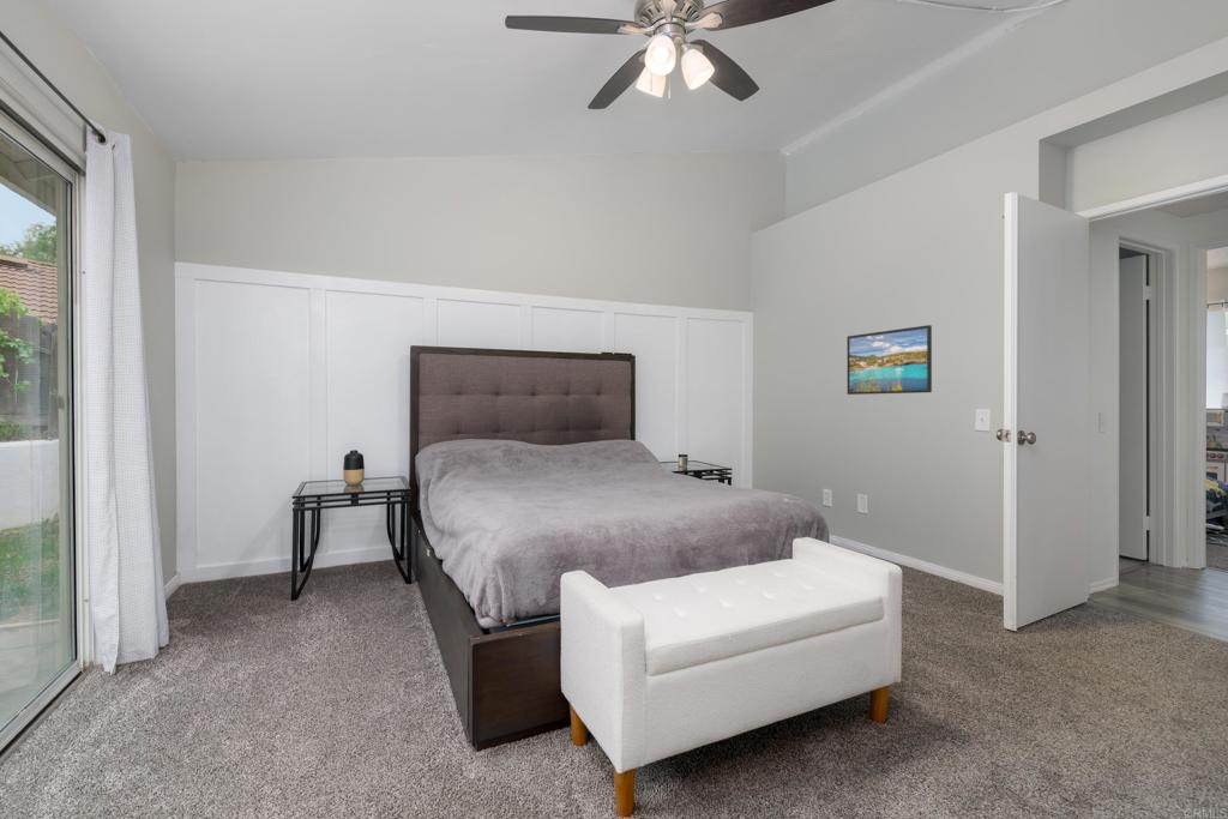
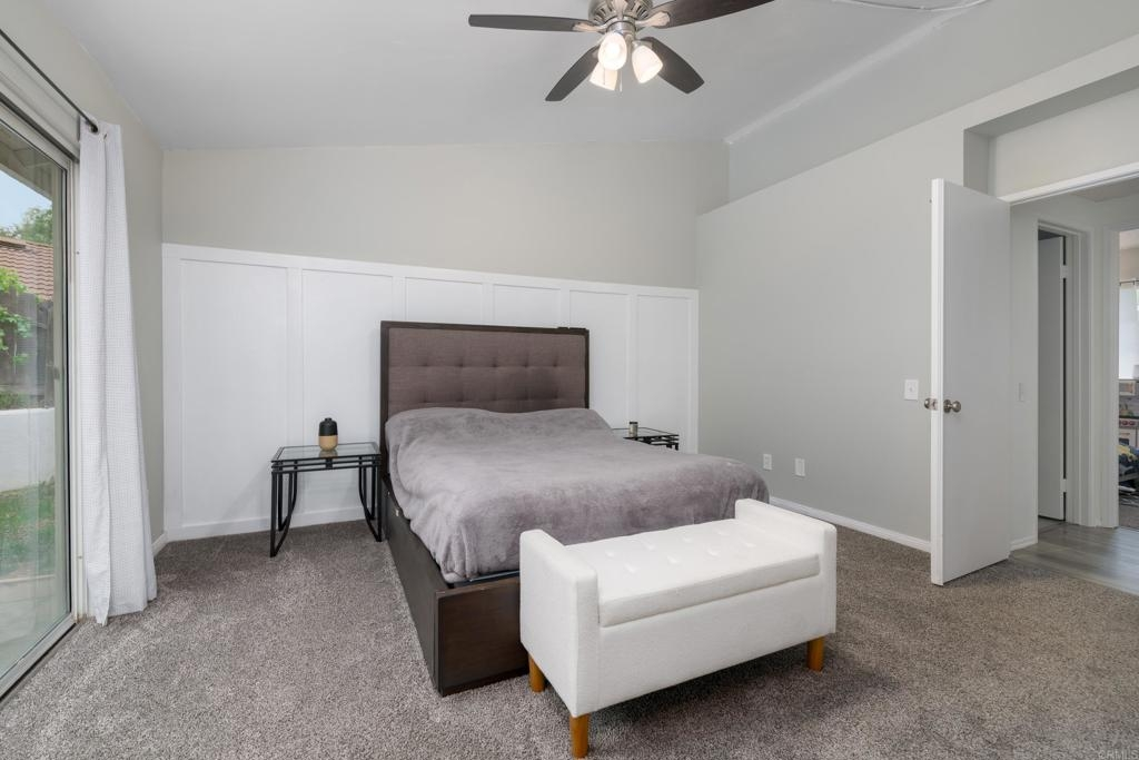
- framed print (886, 362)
